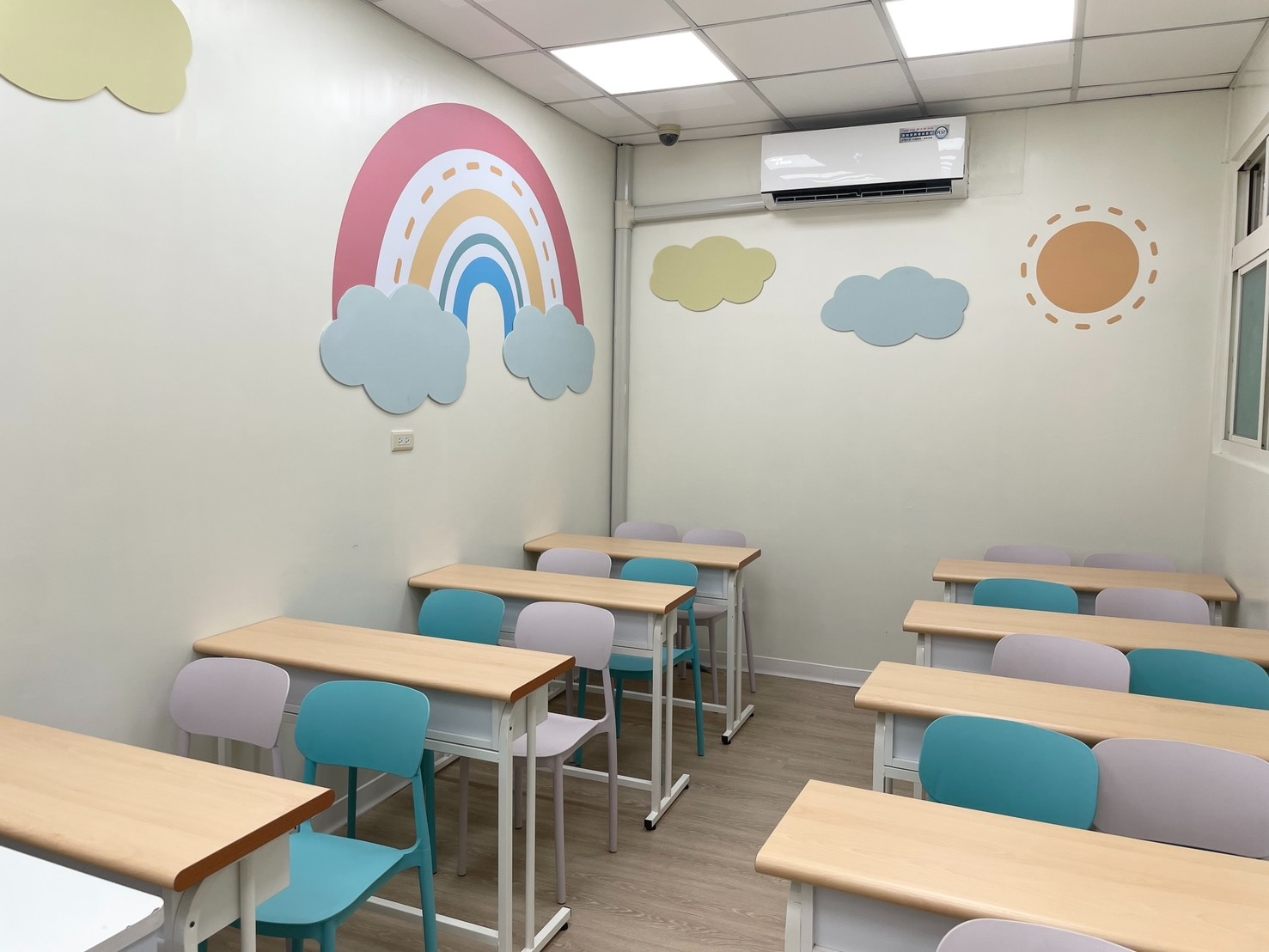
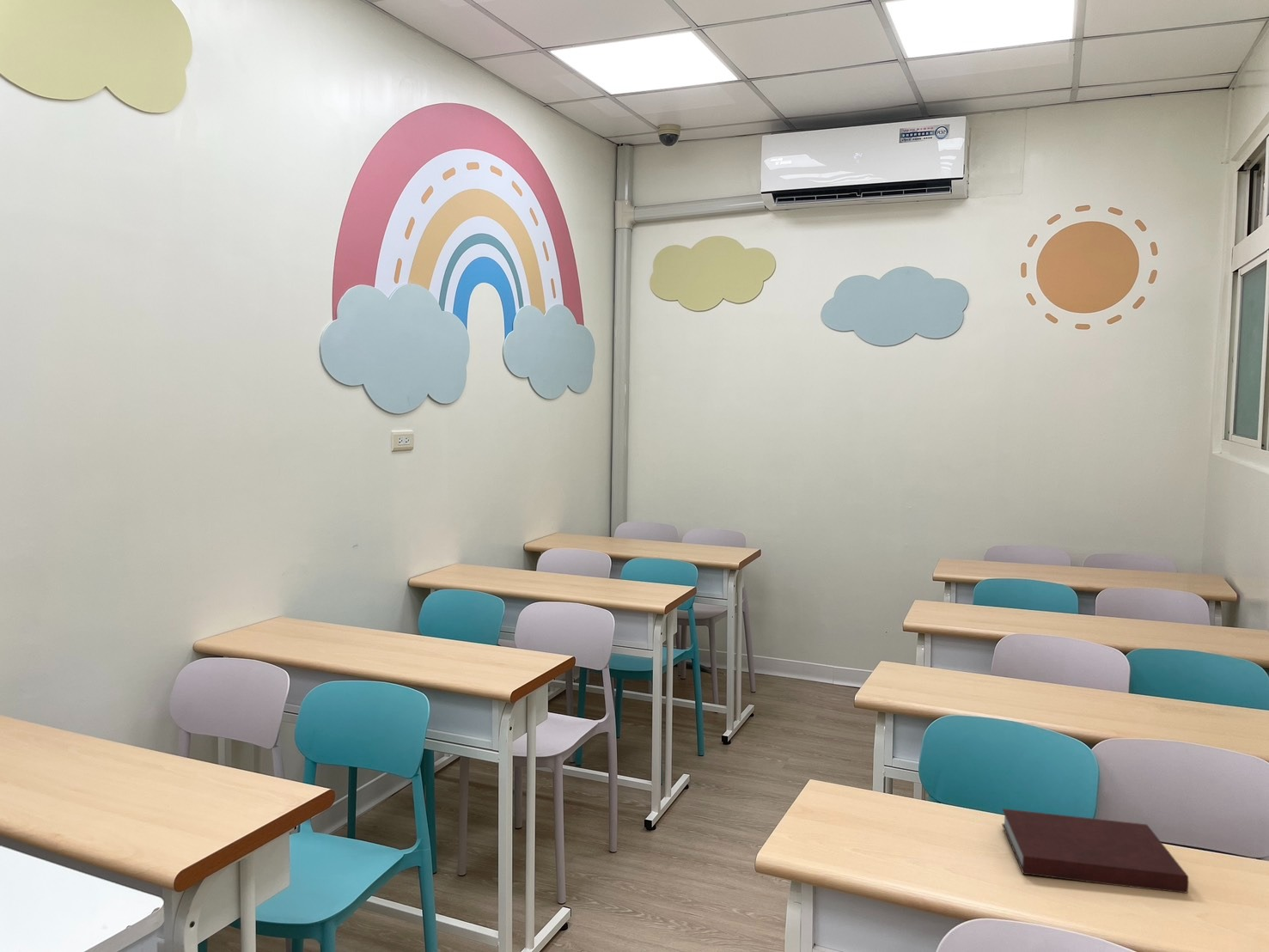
+ notebook (1088, 848)
